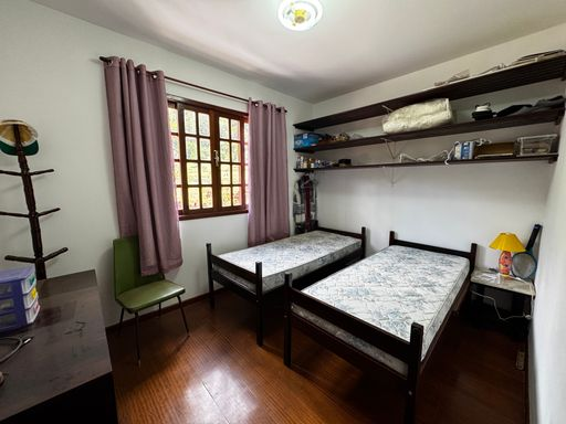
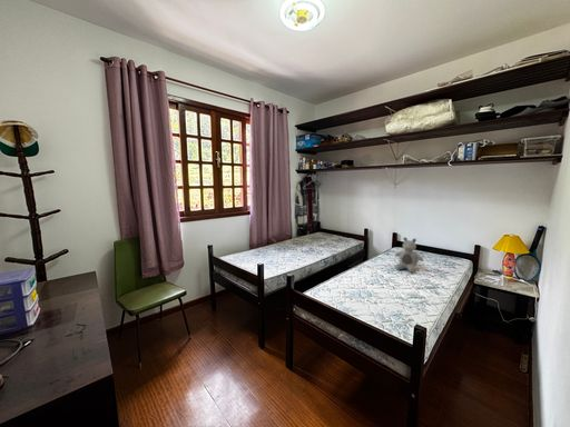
+ teddy bear (407, 254)
